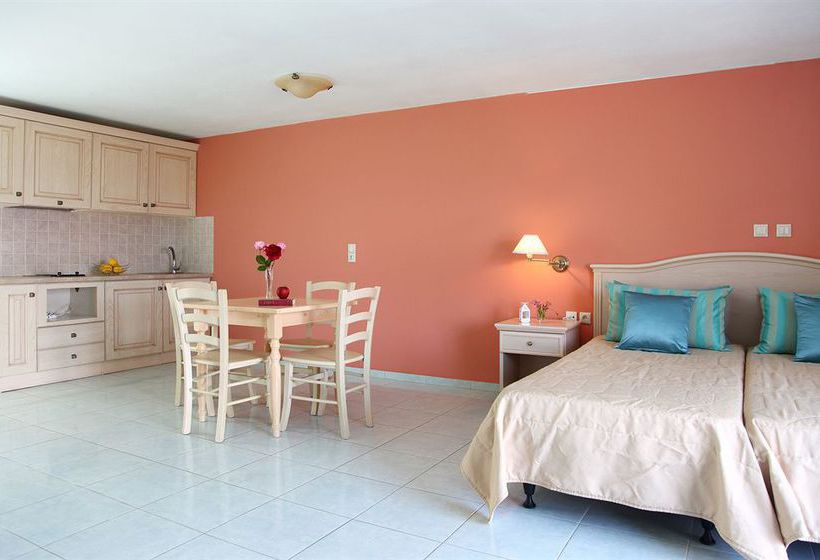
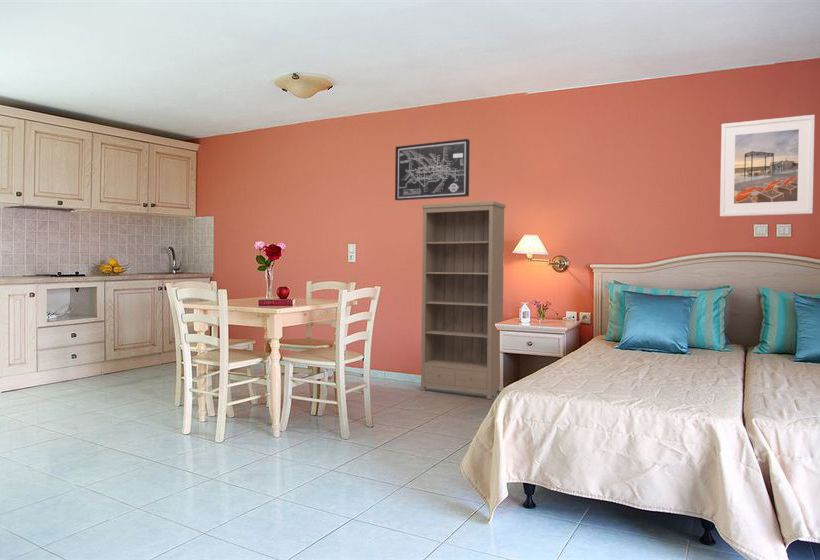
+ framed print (765, 167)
+ bookshelf (462, 298)
+ wall art (431, 170)
